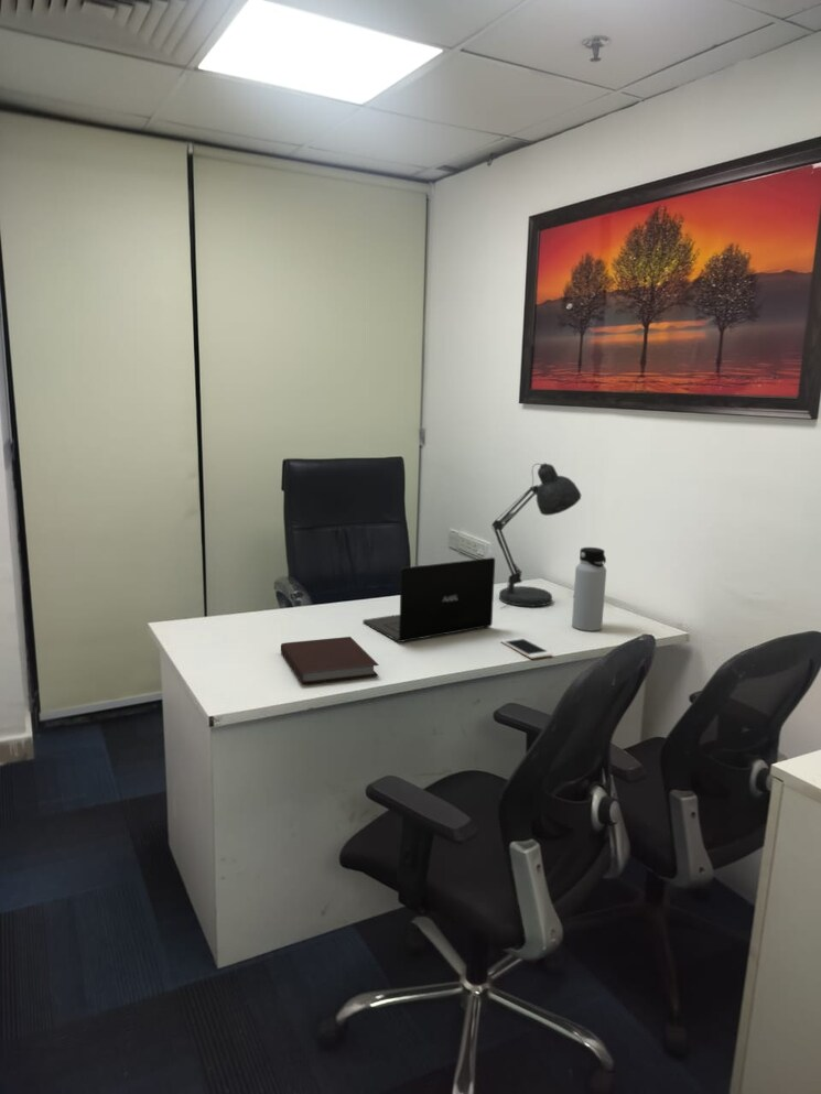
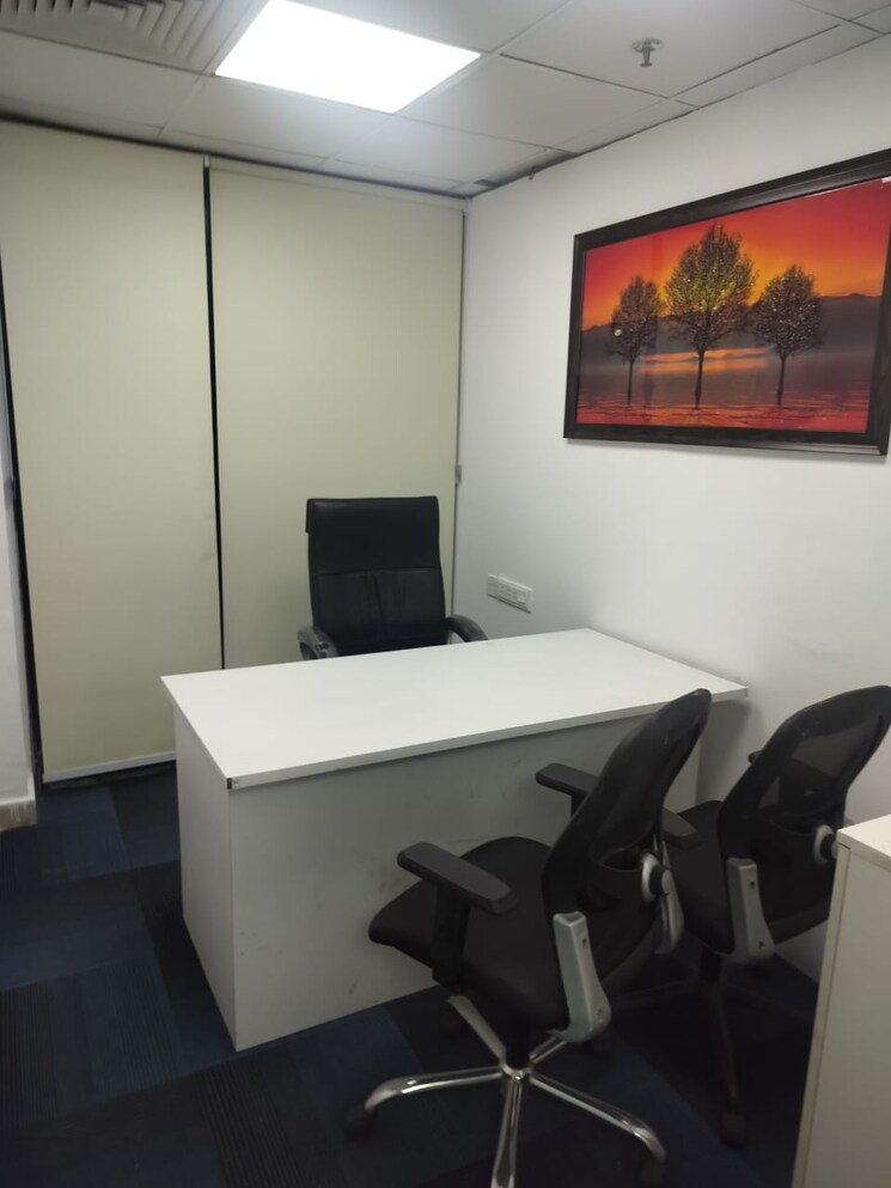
- water bottle (590, 587)
- notebook (327, 659)
- laptop (428, 591)
- cell phone (526, 648)
- desk lamp (541, 513)
